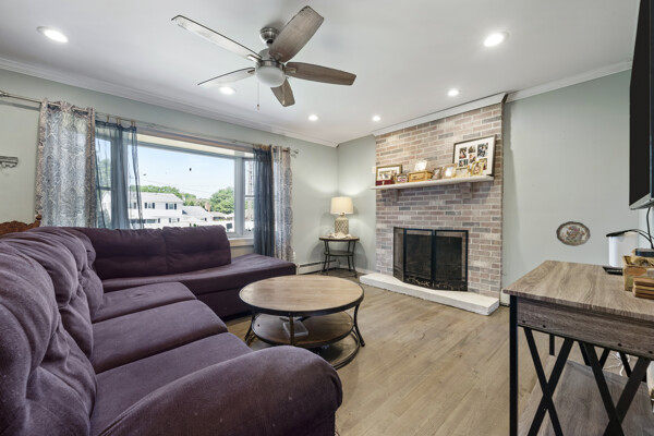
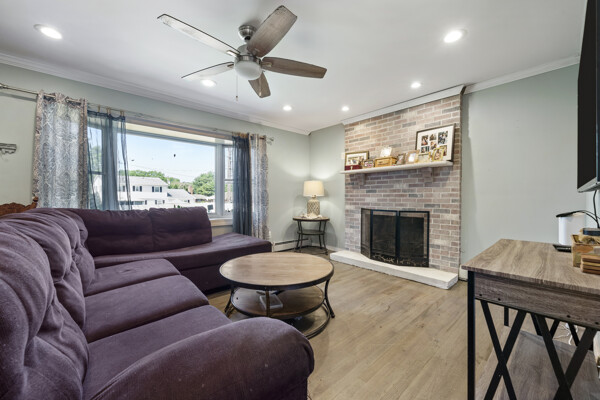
- decorative plate (572, 233)
